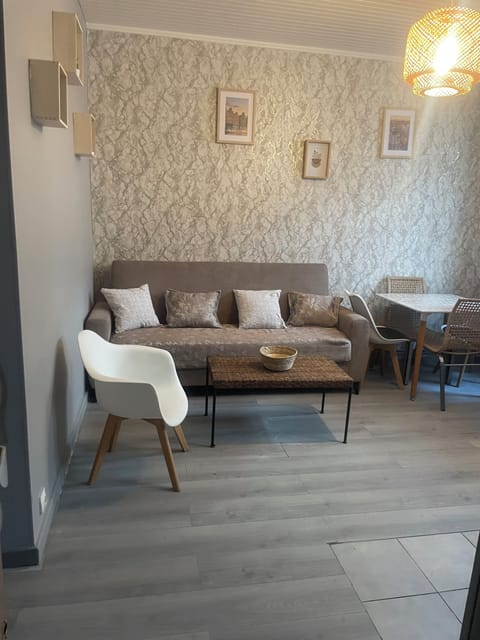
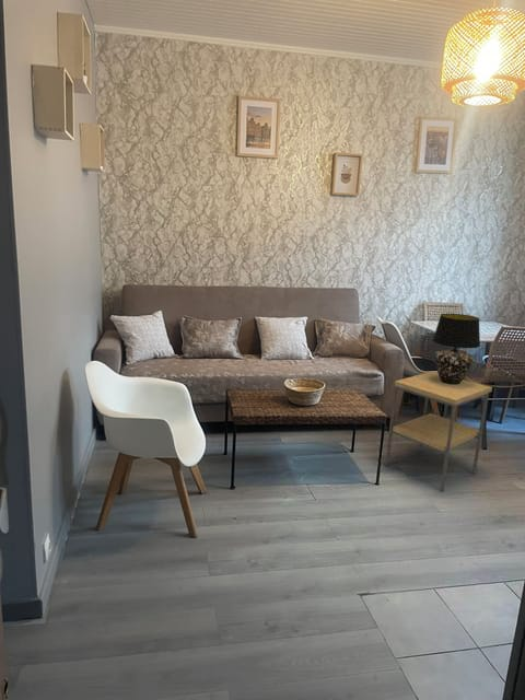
+ side table (436, 427)
+ table lamp (455, 349)
